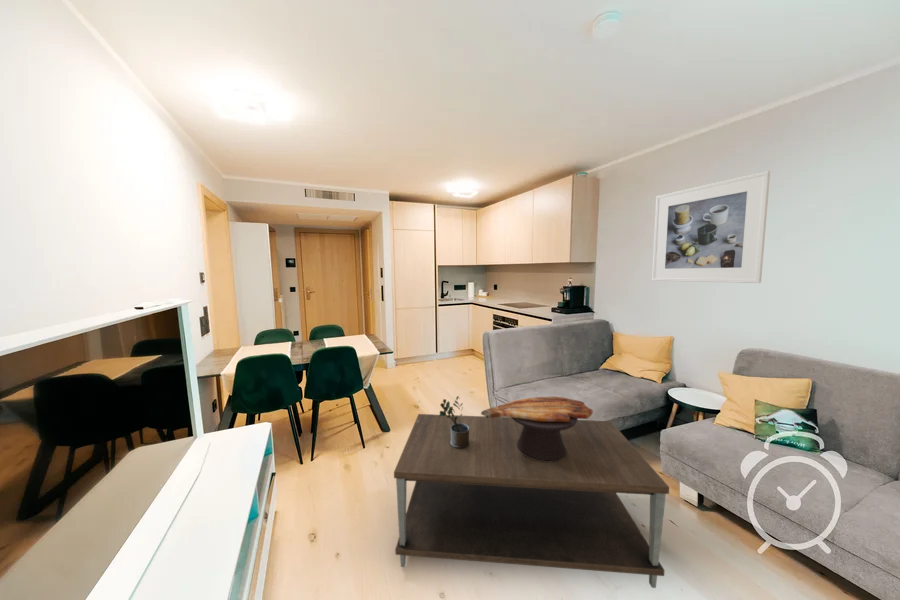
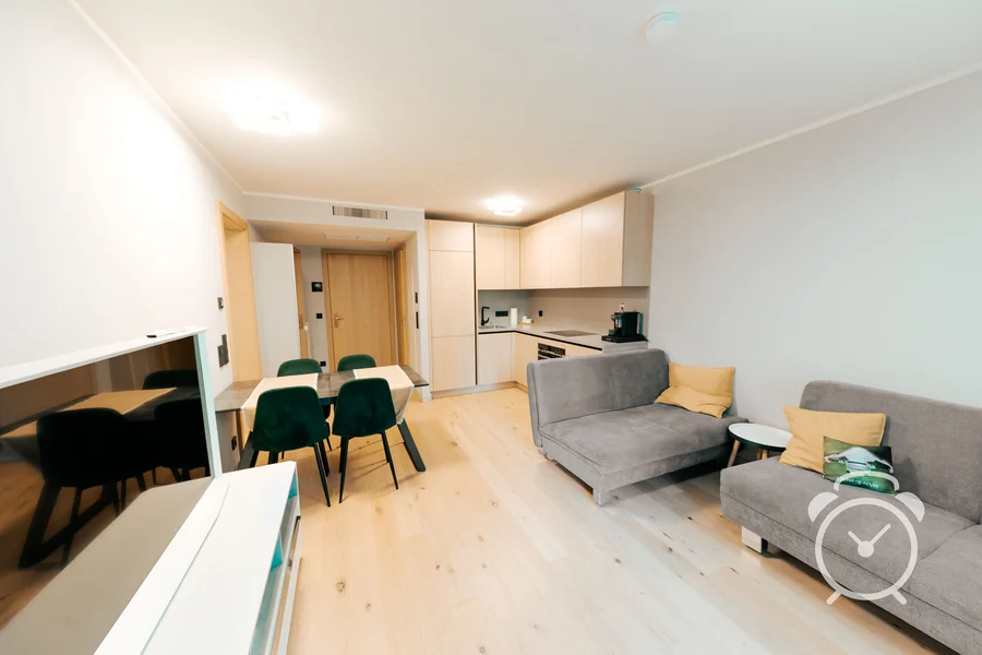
- coffee table (517, 486)
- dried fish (536, 426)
- potted plant (454, 420)
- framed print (702, 234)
